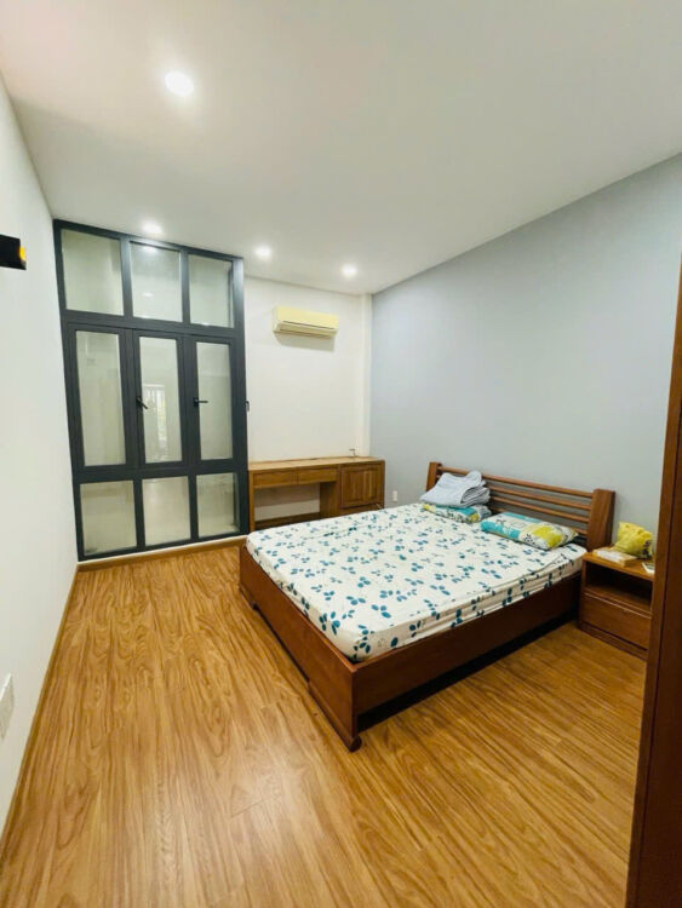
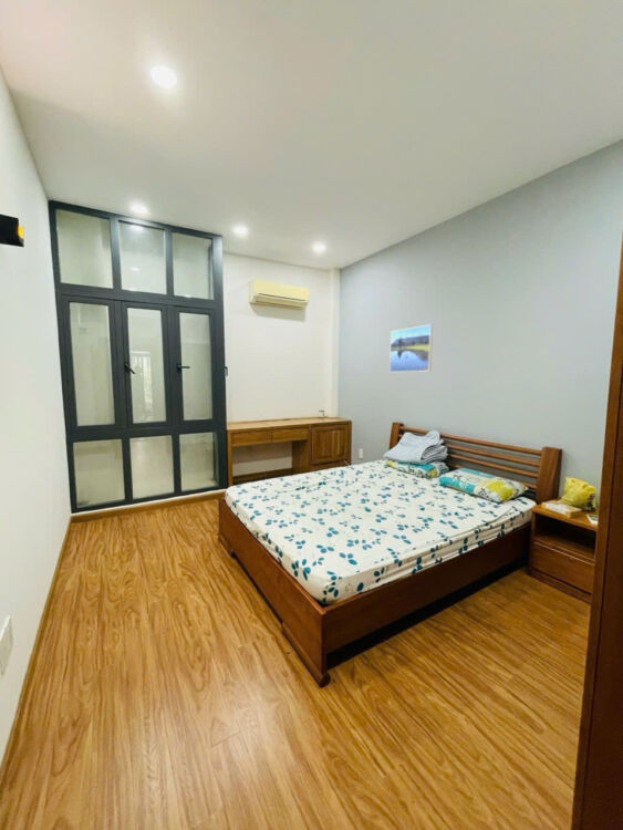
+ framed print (409, 350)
